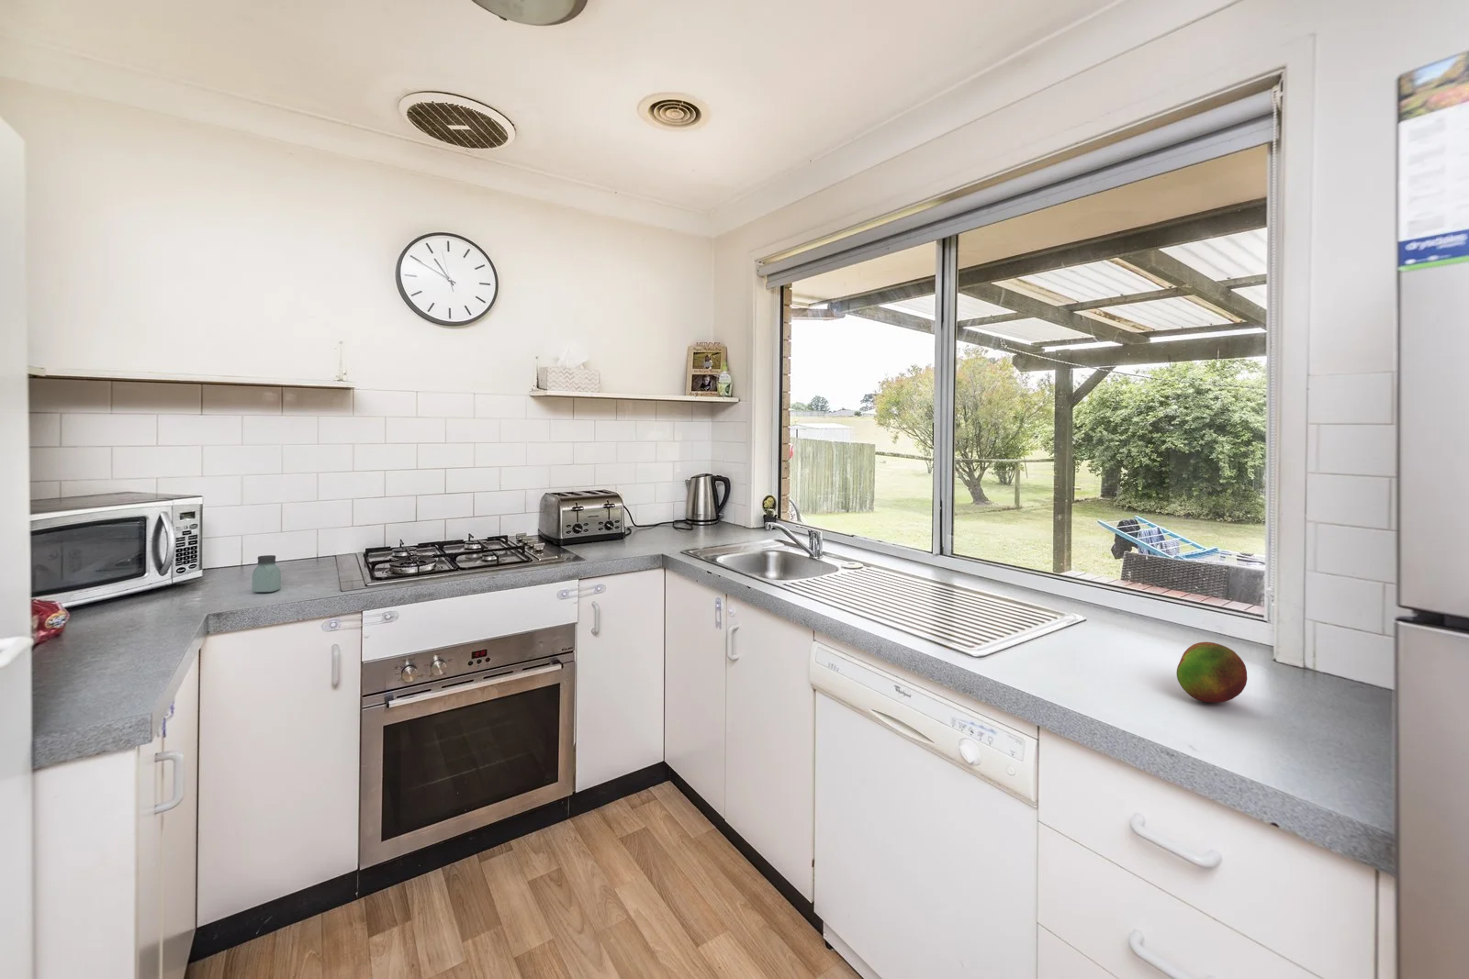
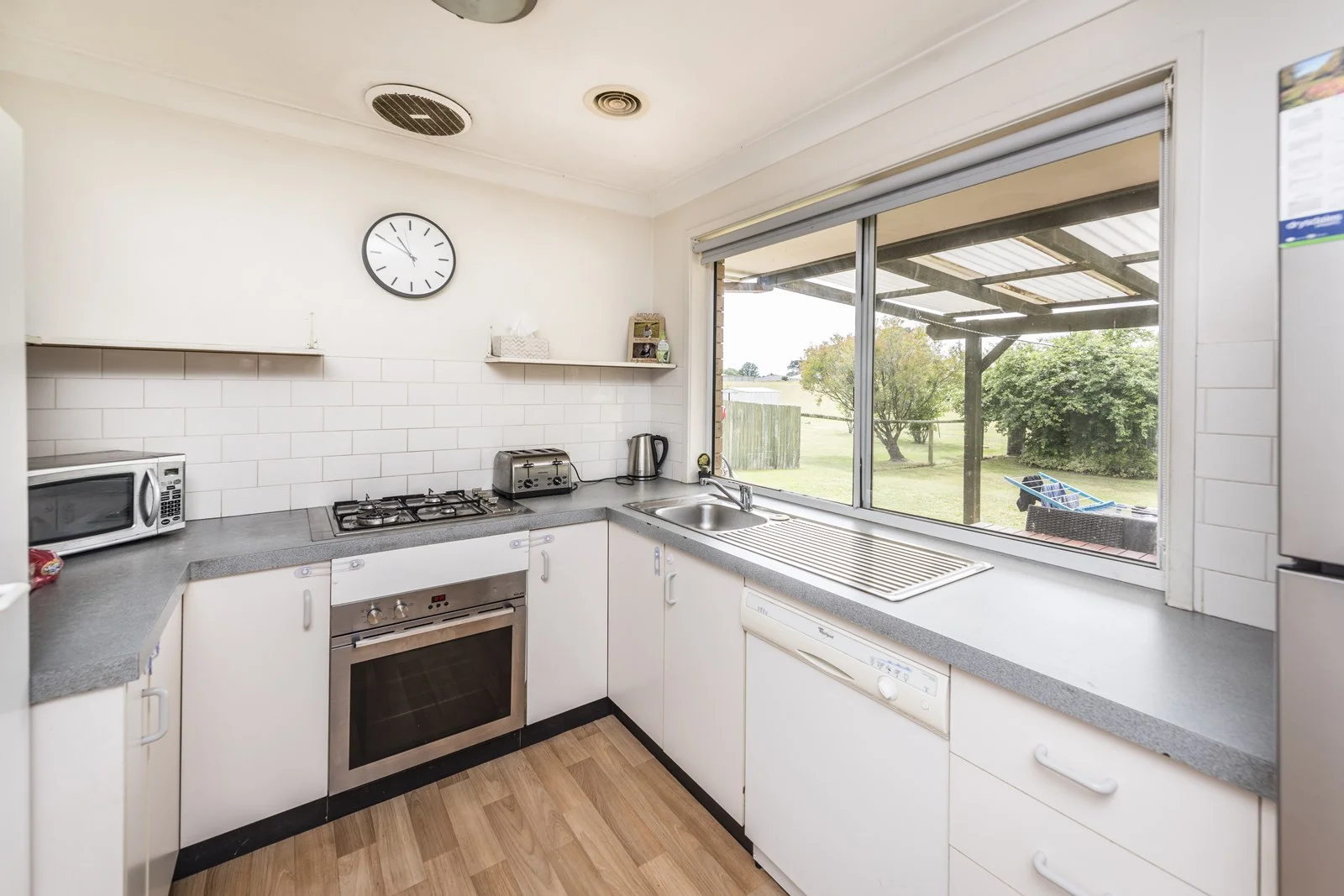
- fruit (1209, 672)
- saltshaker (267, 574)
